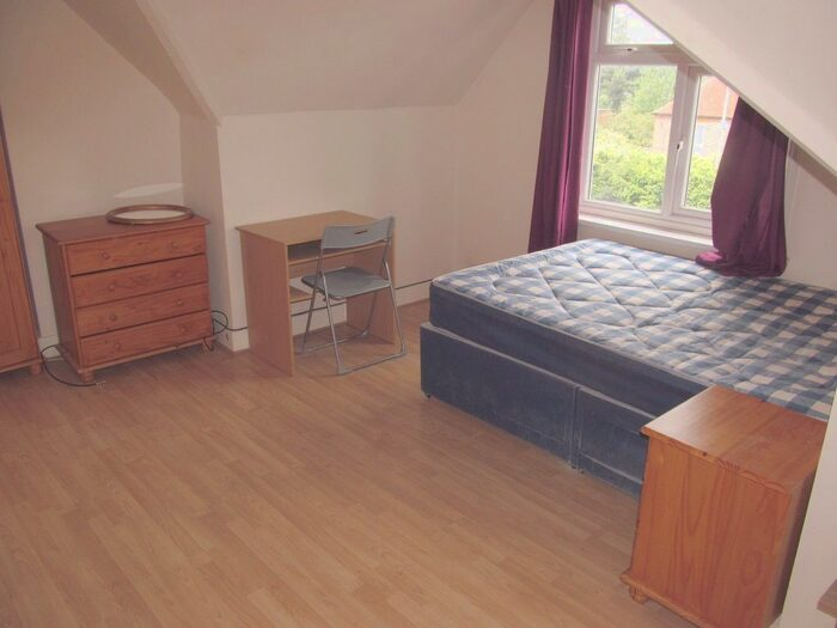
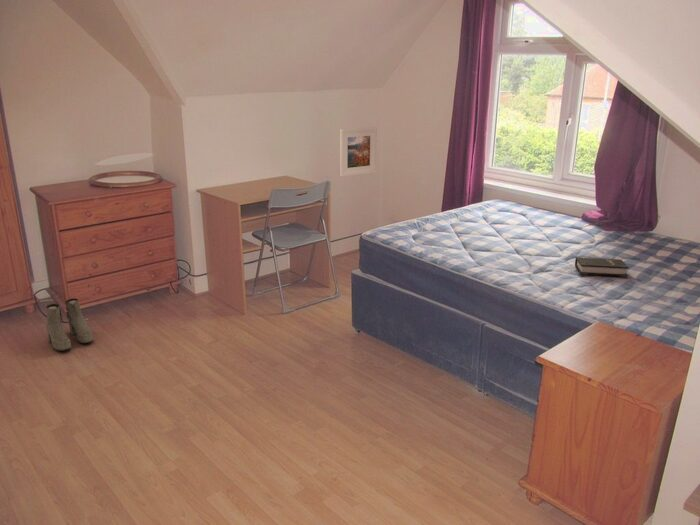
+ boots (69, 323)
+ hardback book (600, 266)
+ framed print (358, 151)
